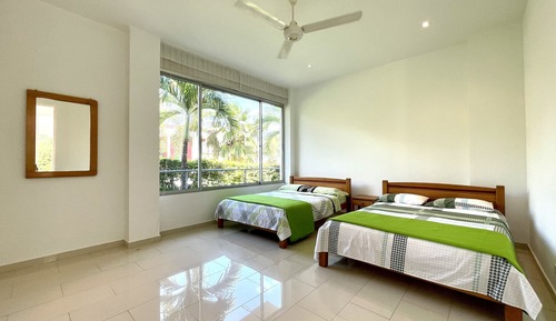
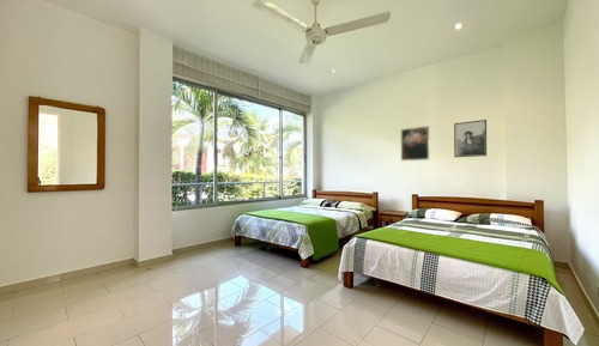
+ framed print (415, 144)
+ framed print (470, 139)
